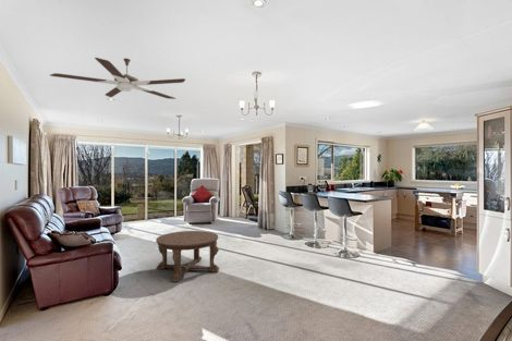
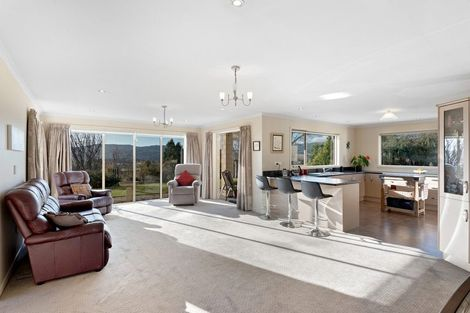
- coffee table (185, 249)
- ceiling fan (121, 74)
